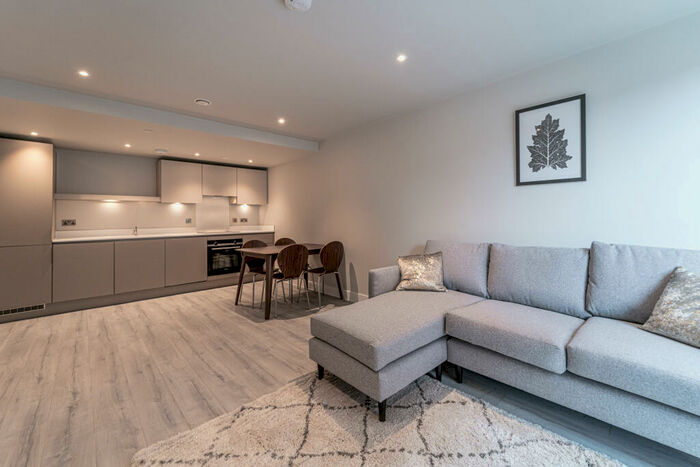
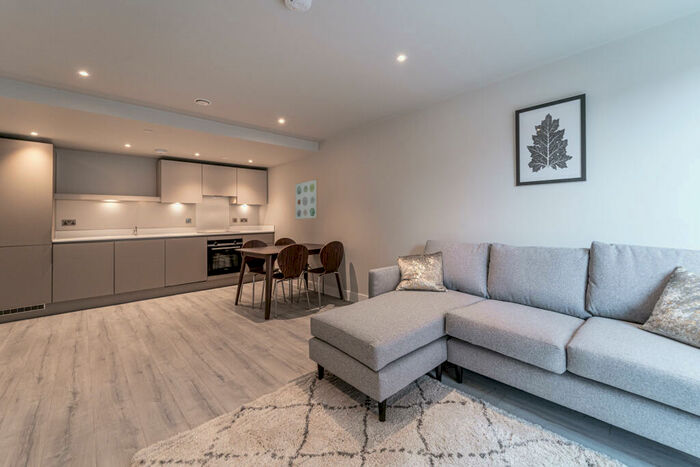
+ wall art (305, 200)
